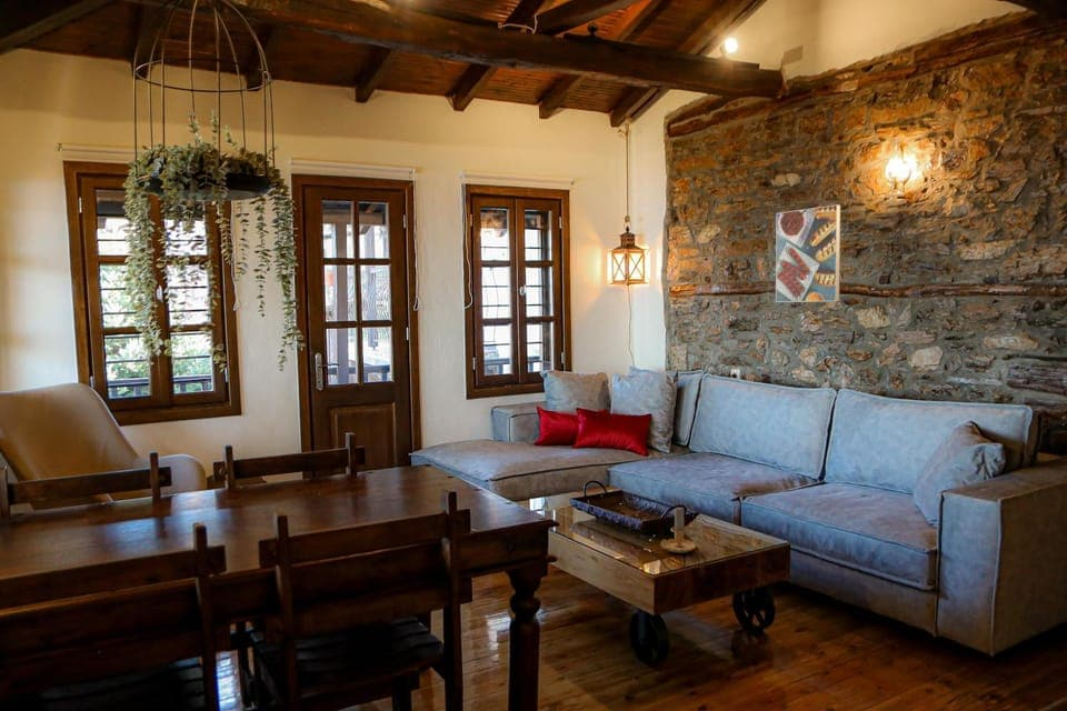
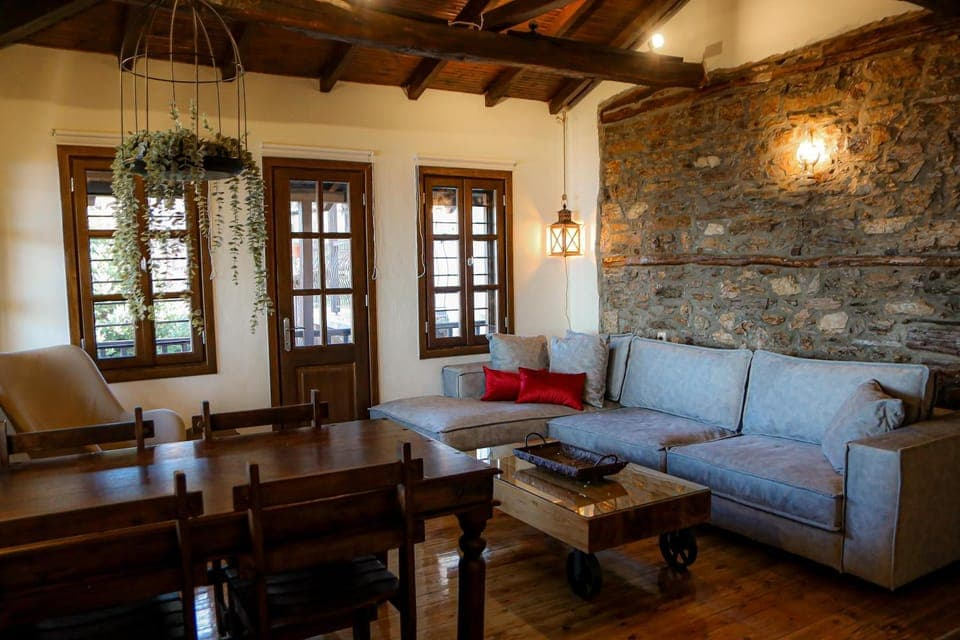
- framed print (806, 256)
- candle (676, 528)
